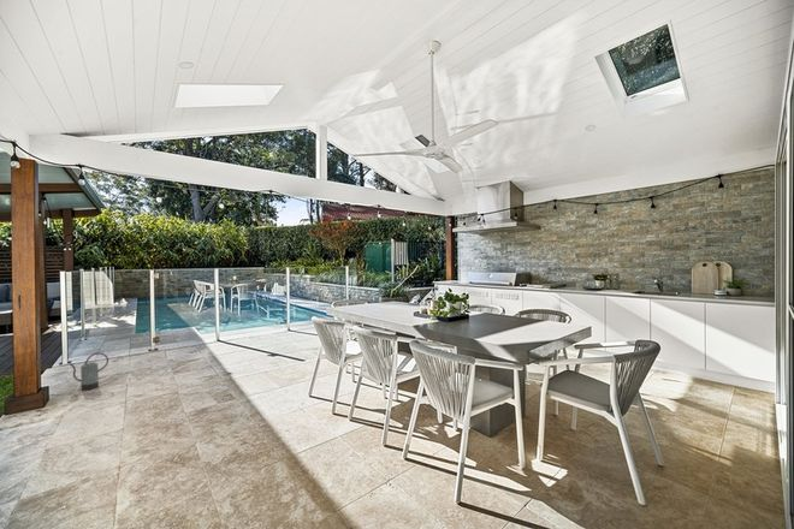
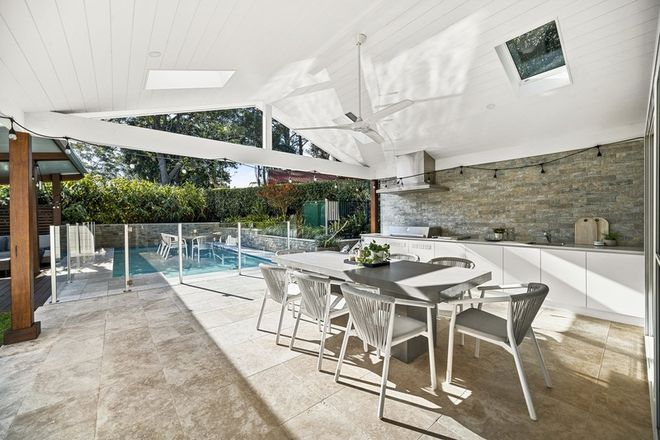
- watering can (89, 370)
